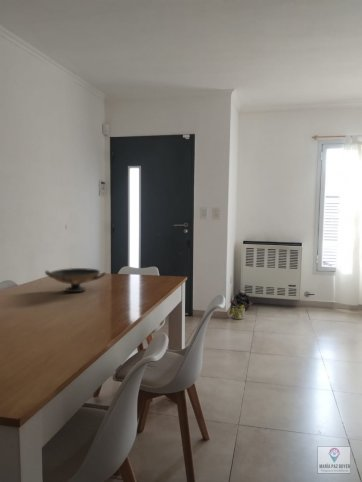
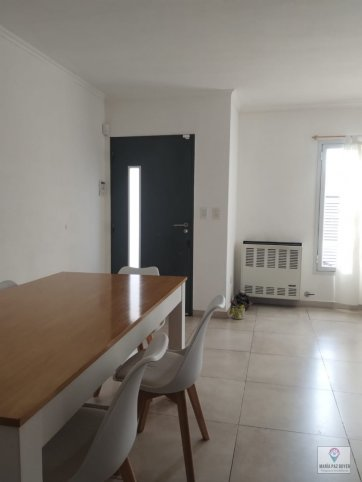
- decorative bowl (75, 280)
